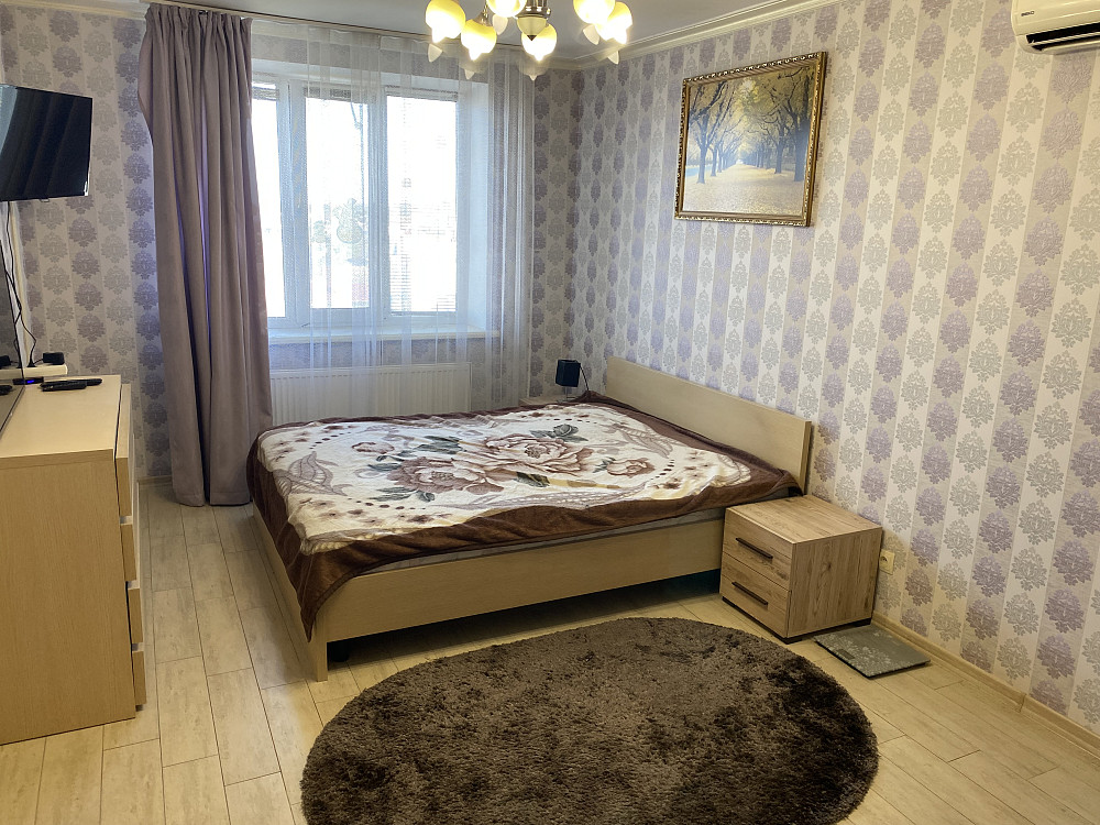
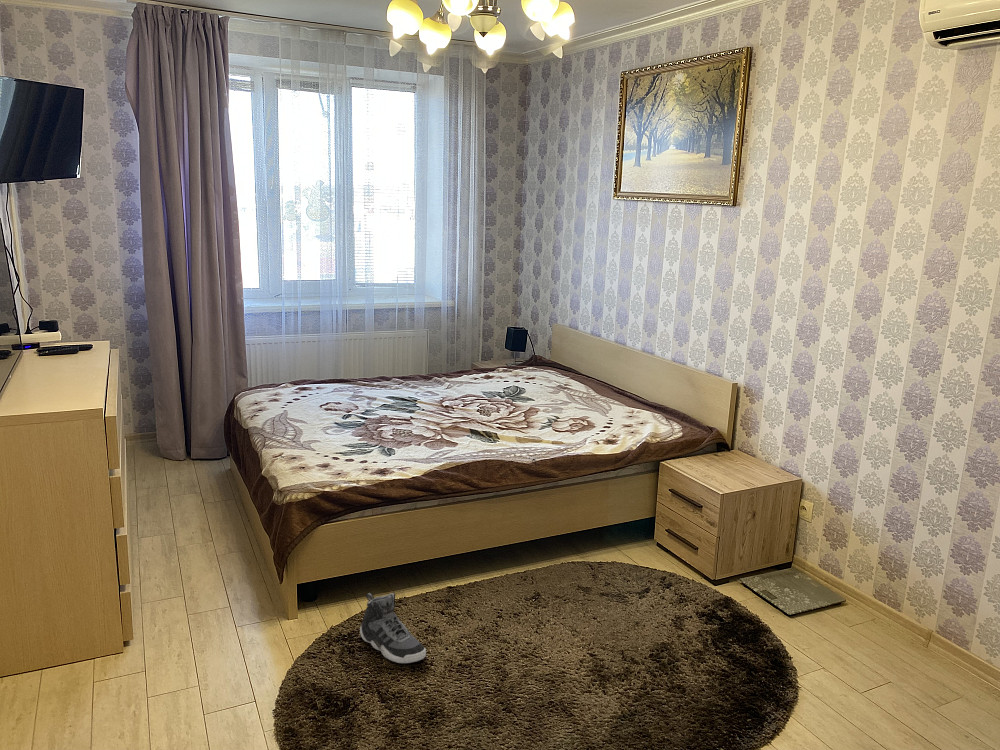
+ sneaker (391, 625)
